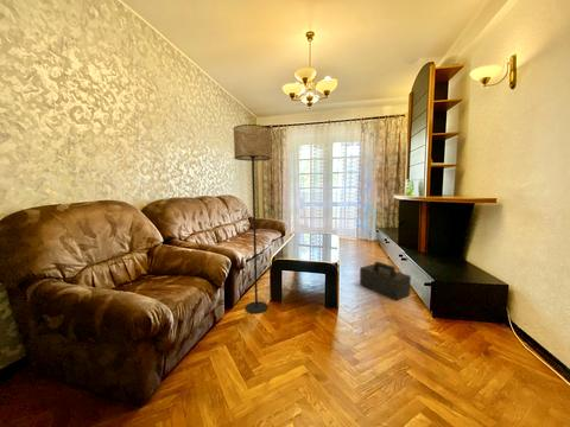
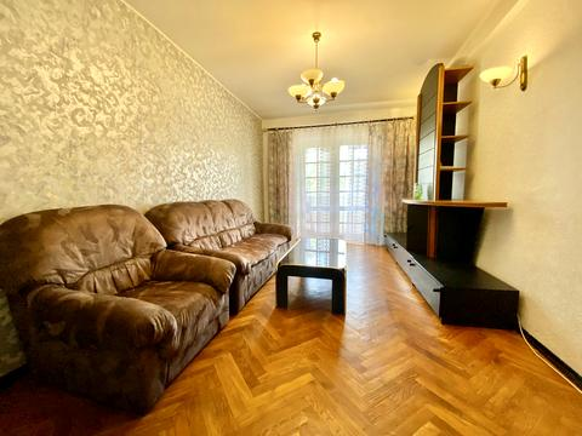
- floor lamp (254, 222)
- speaker (382, 276)
